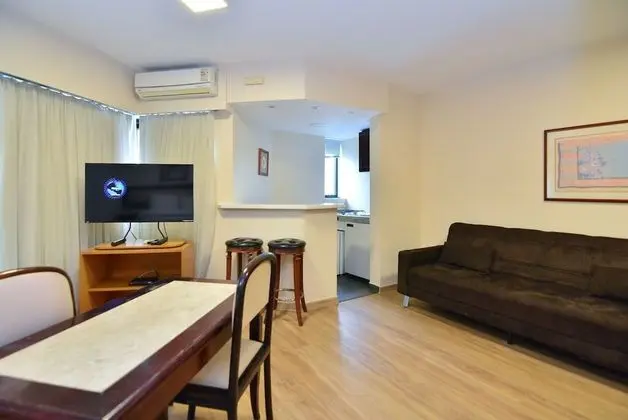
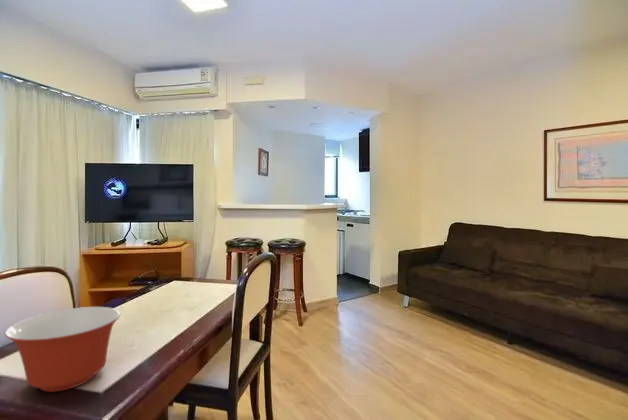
+ mixing bowl (67, 350)
